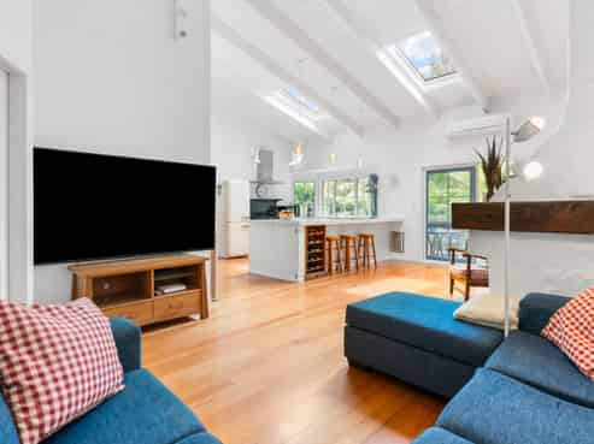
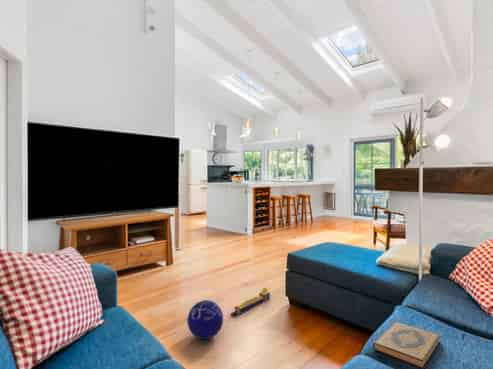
+ architectural model (251, 299)
+ hardback book (407, 342)
+ ball (205, 319)
